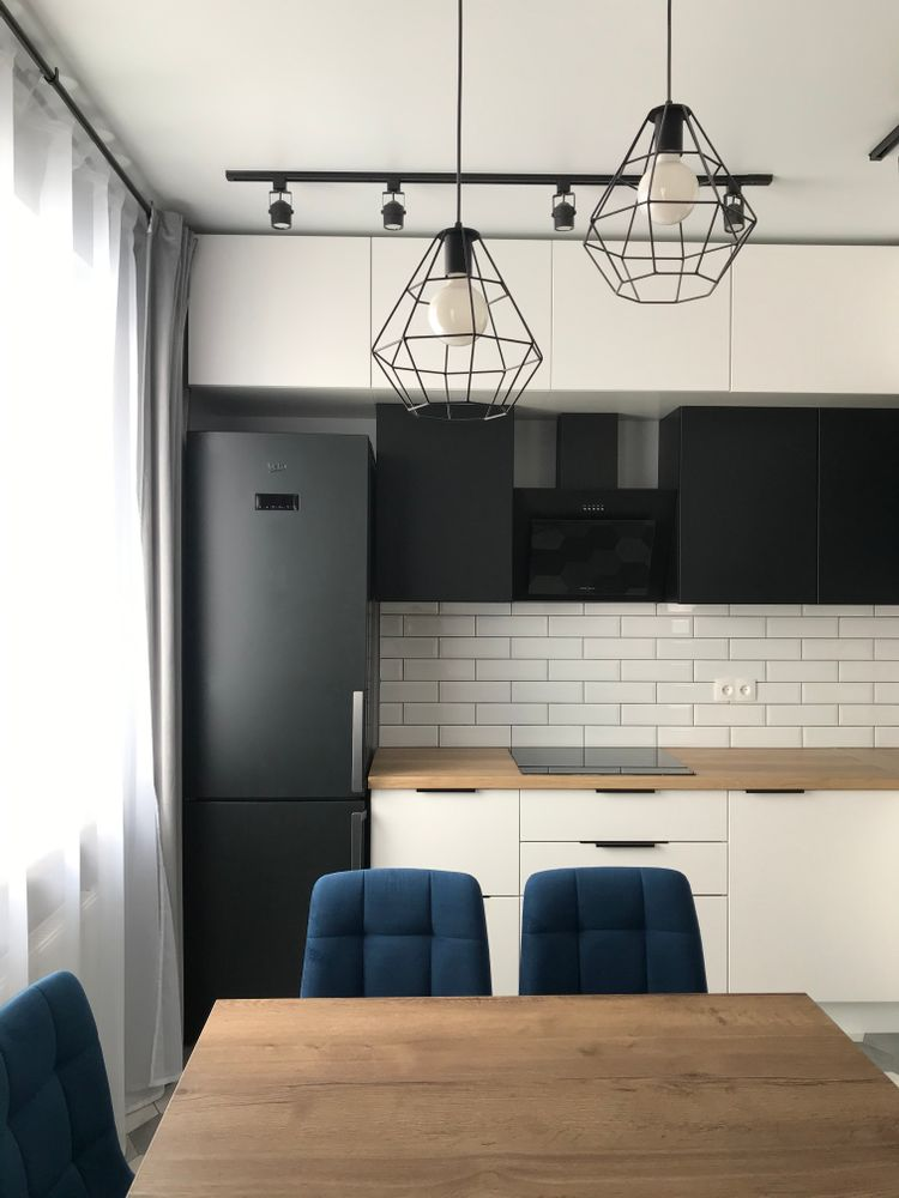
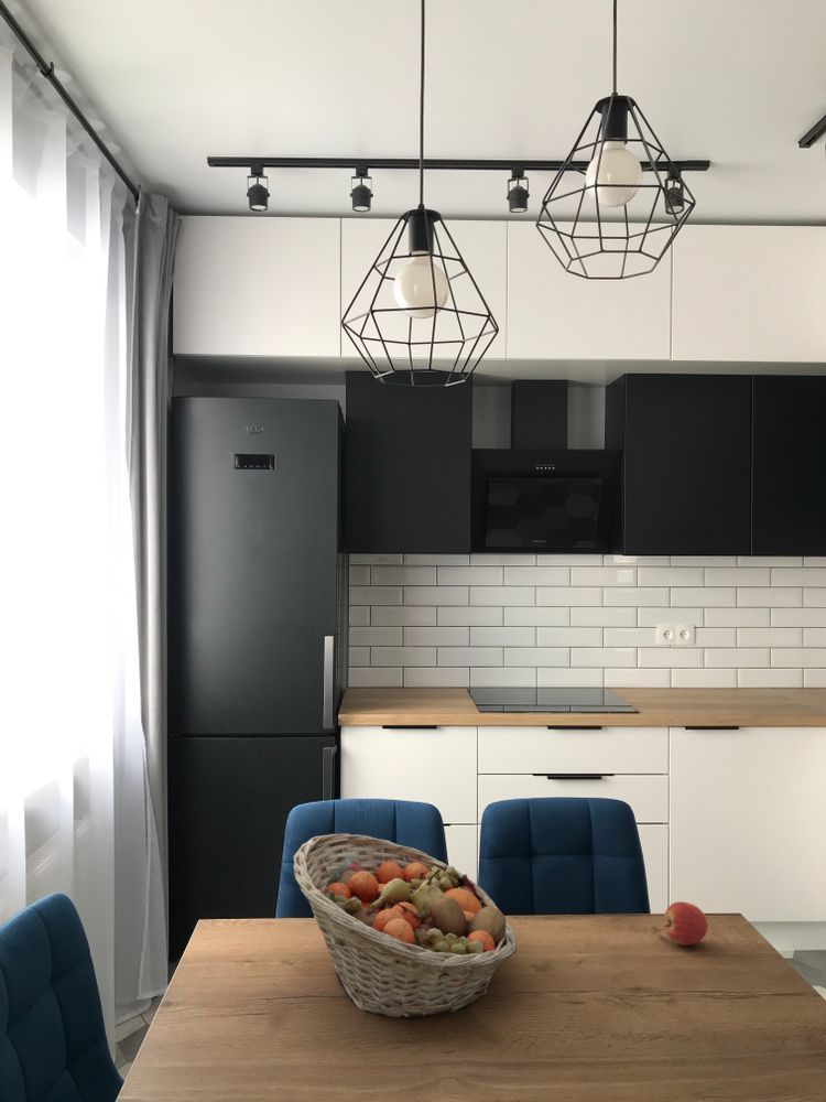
+ apple (684, 922)
+ fruit basket (402, 914)
